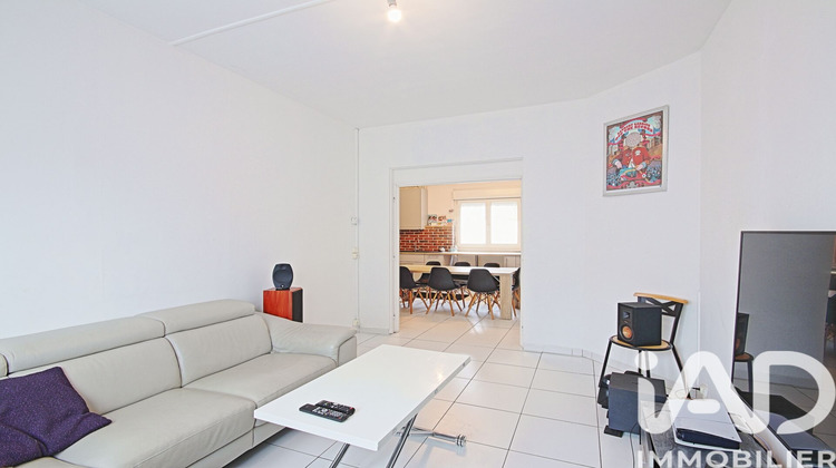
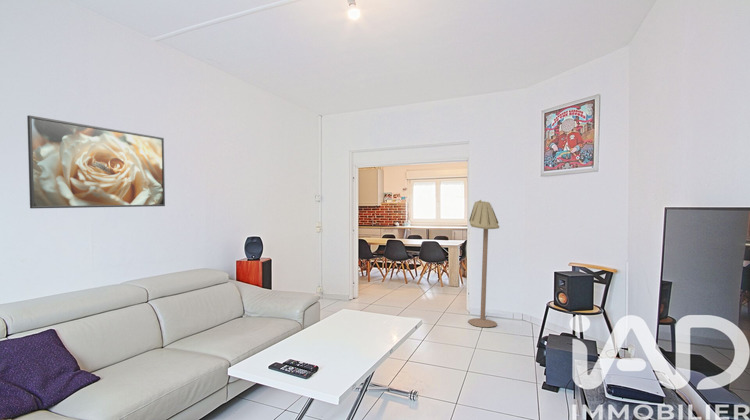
+ floor lamp (483, 260)
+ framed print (106, 167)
